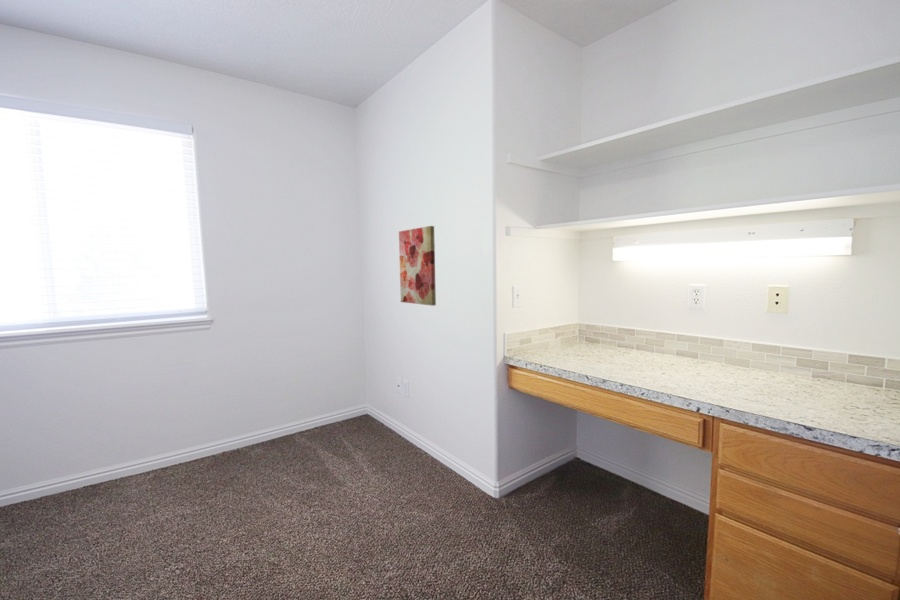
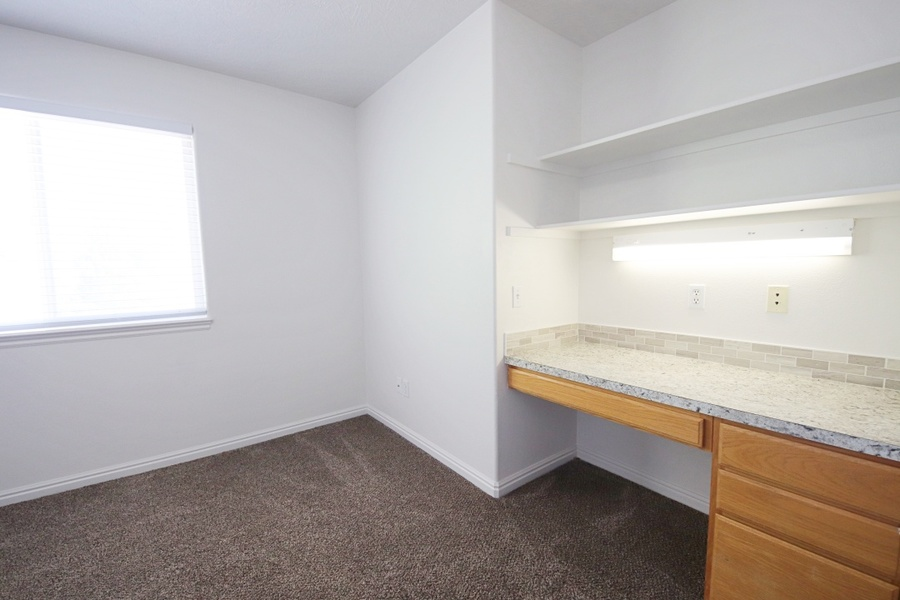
- wall art (416, 266)
